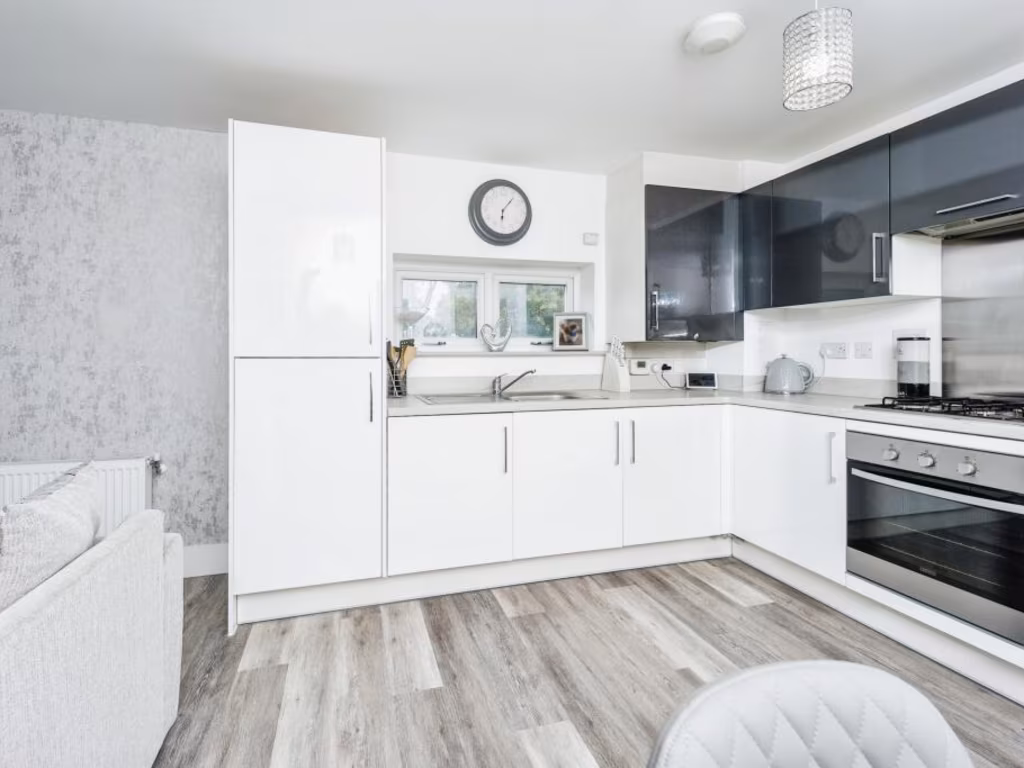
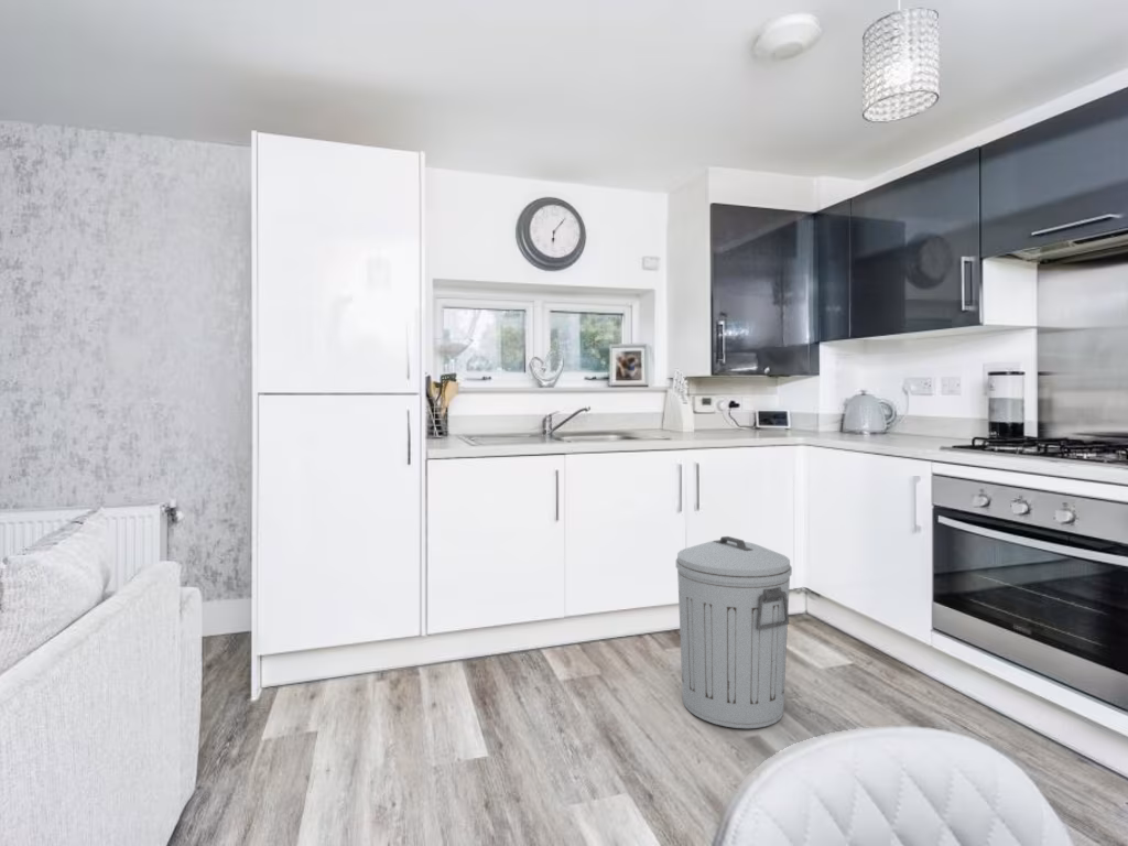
+ trash can (731, 620)
